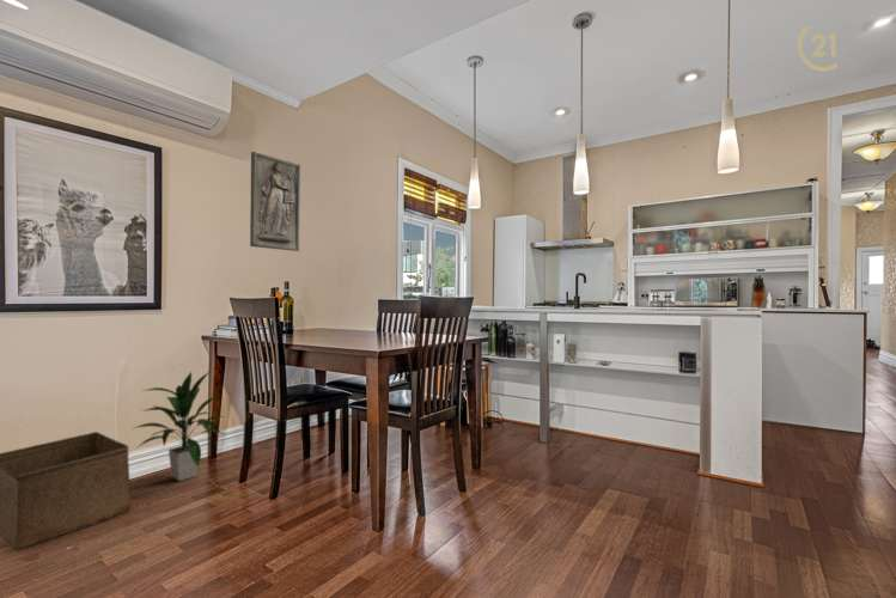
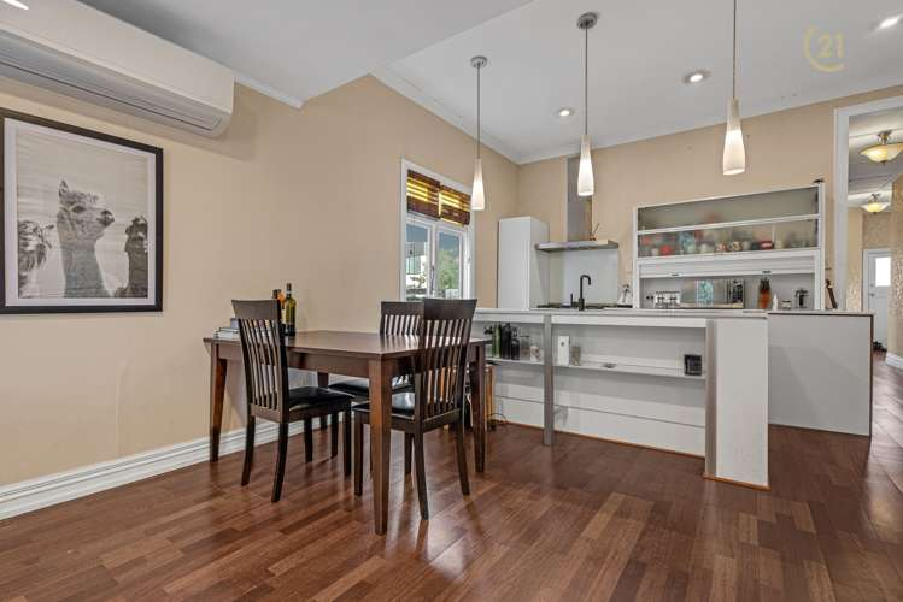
- storage bin (62, 483)
- relief panel (276, 203)
- indoor plant (183, 425)
